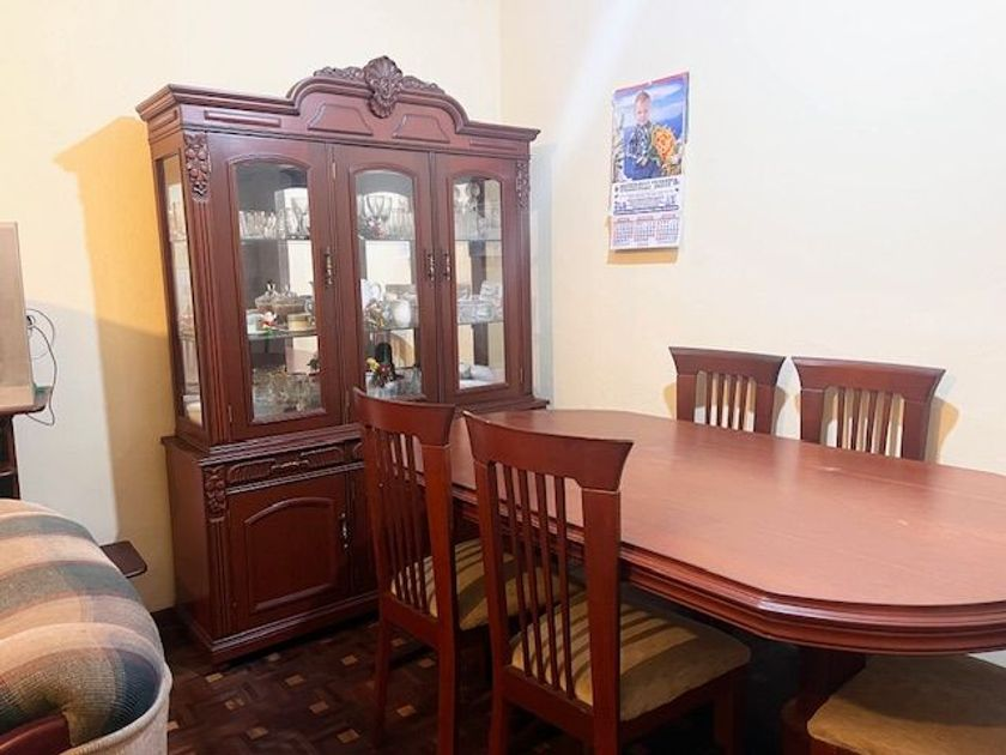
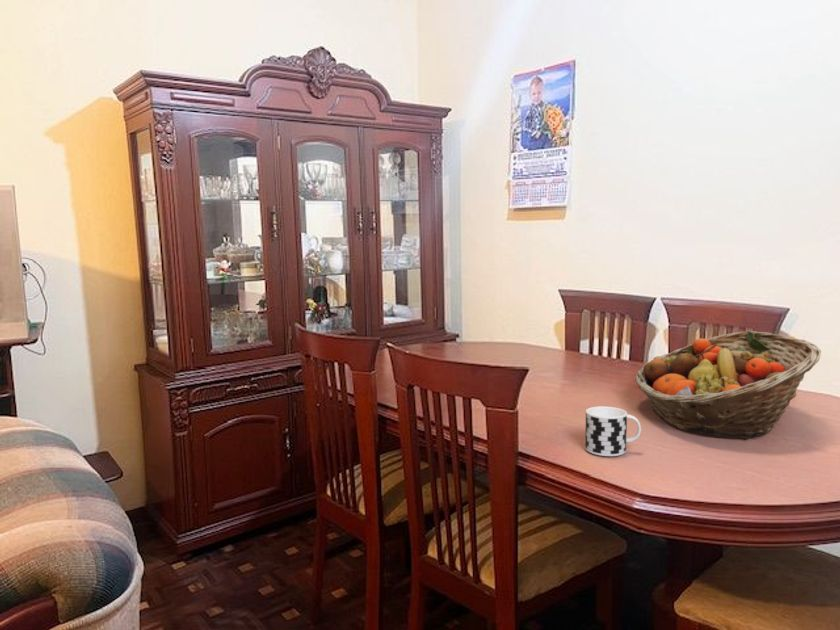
+ cup (612, 431)
+ fruit basket (721, 378)
